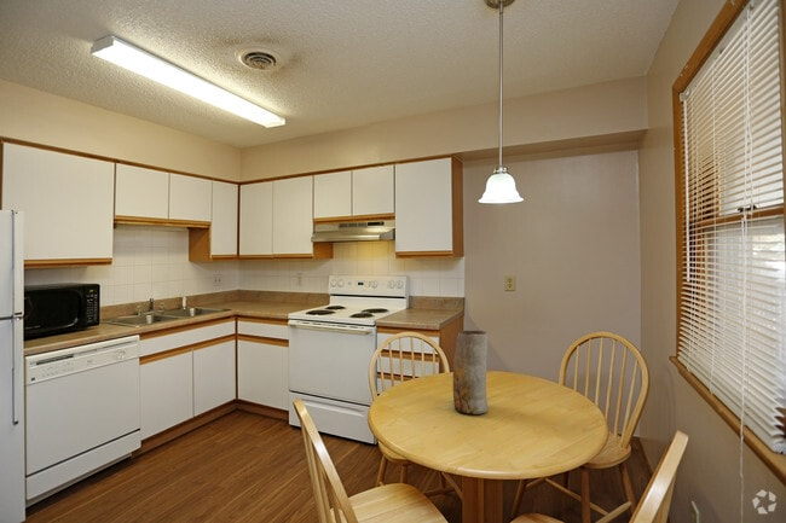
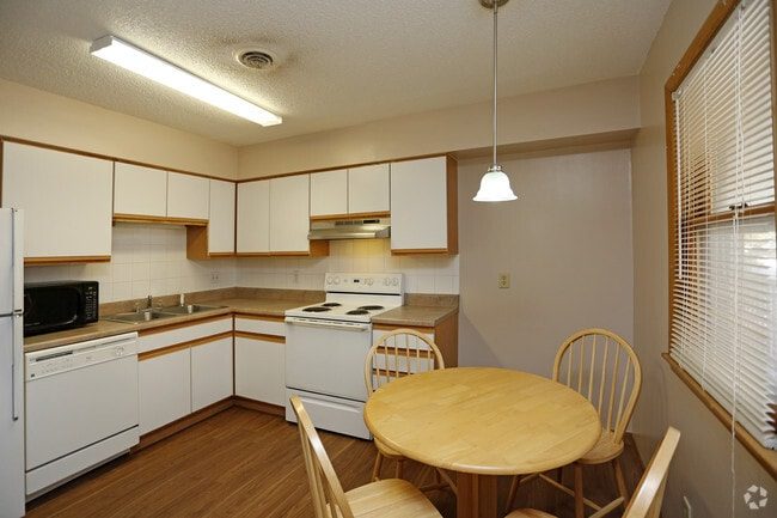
- vase (470, 370)
